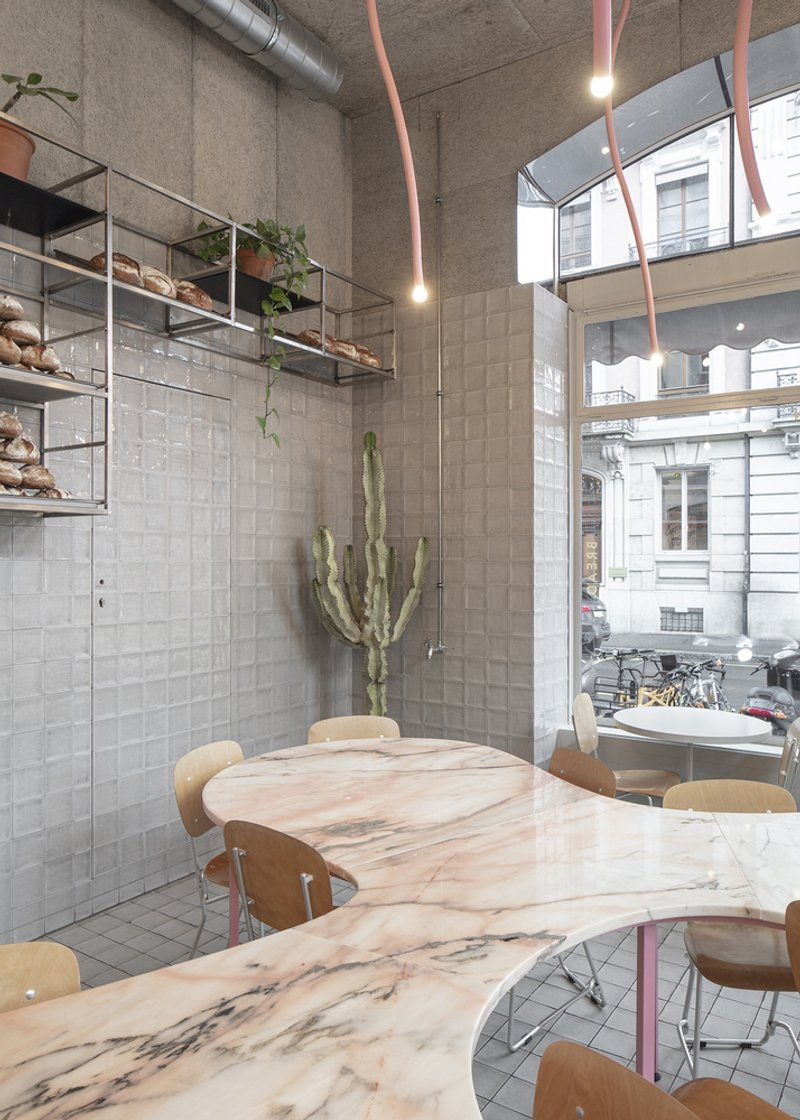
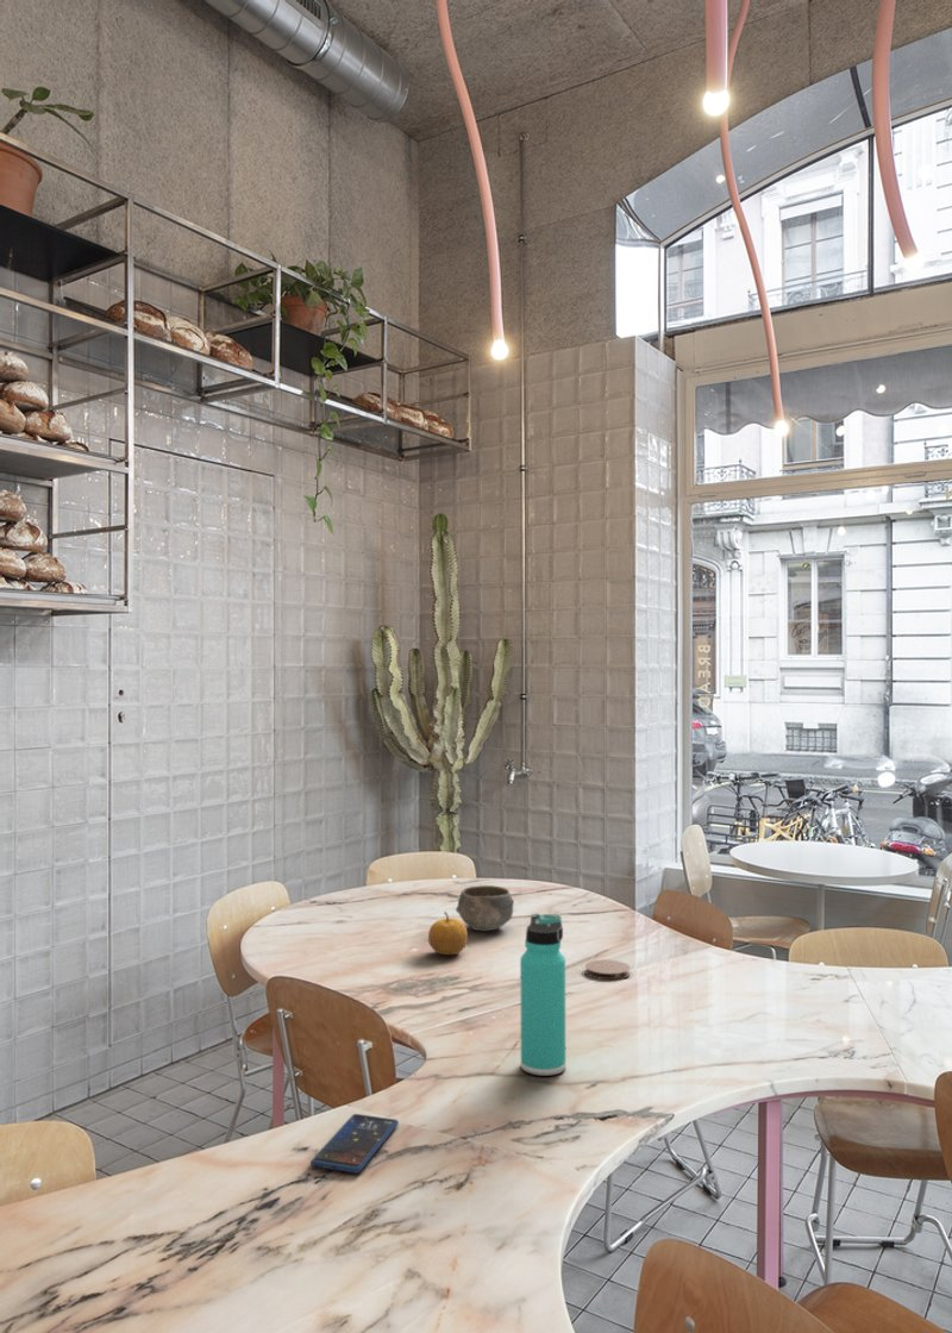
+ fruit (447, 932)
+ thermos bottle (543, 990)
+ smartphone (356, 1141)
+ coaster (607, 969)
+ bowl (486, 909)
